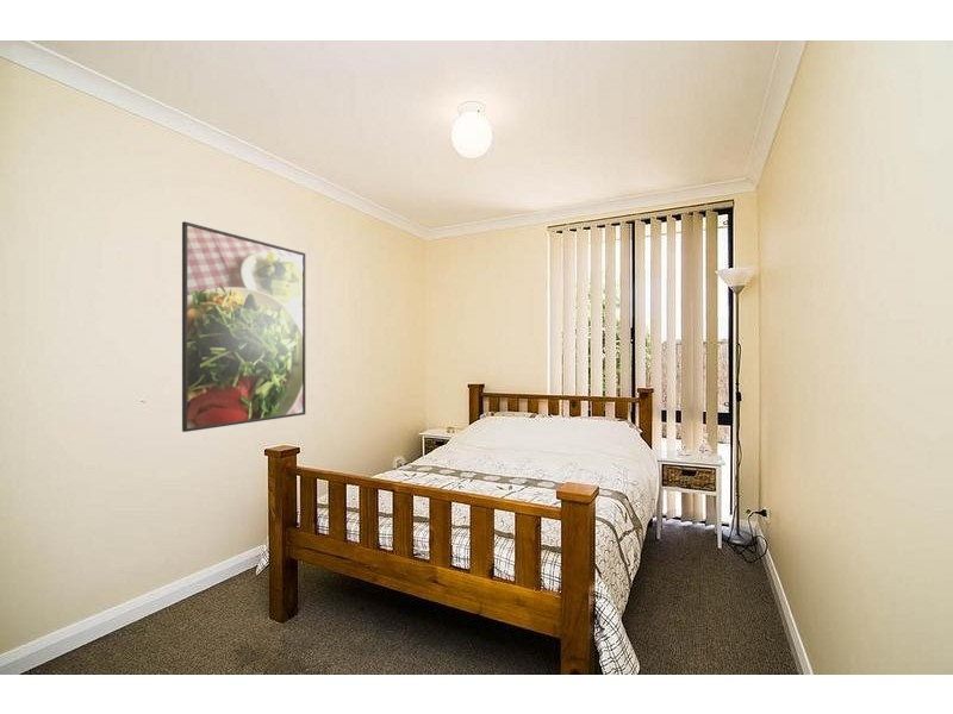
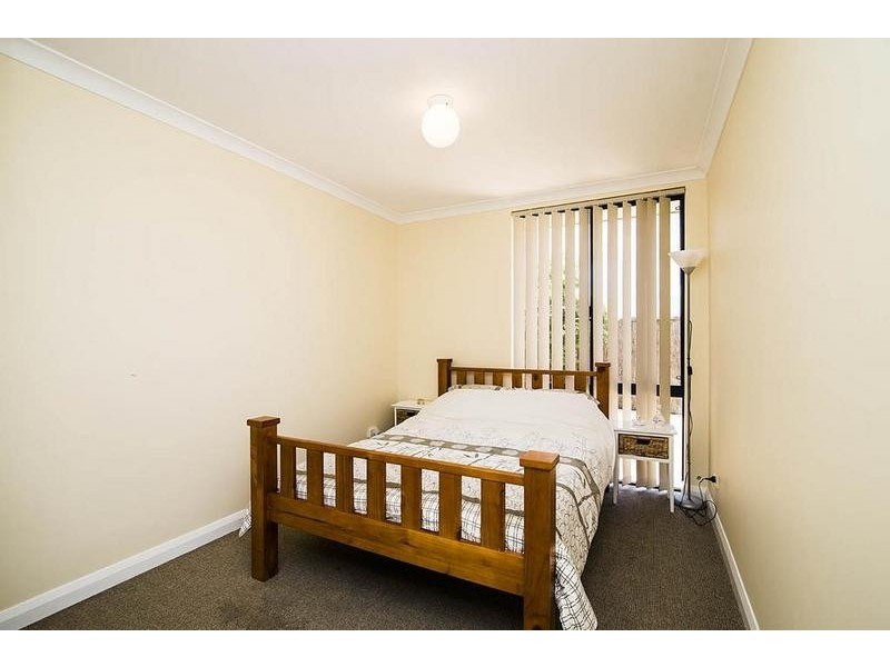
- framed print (251, 331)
